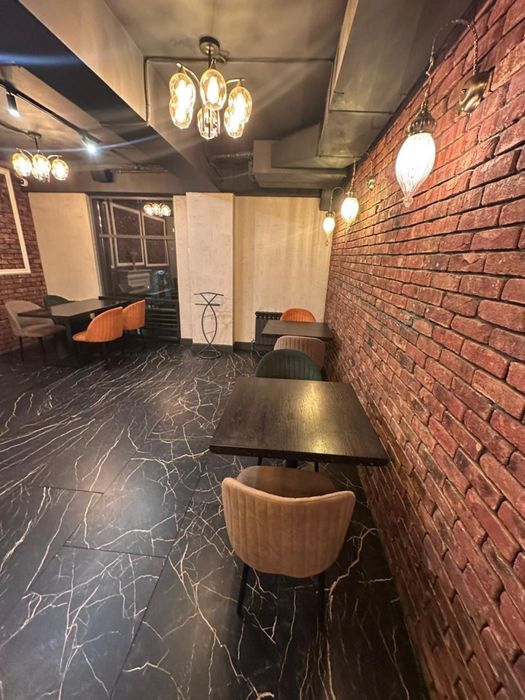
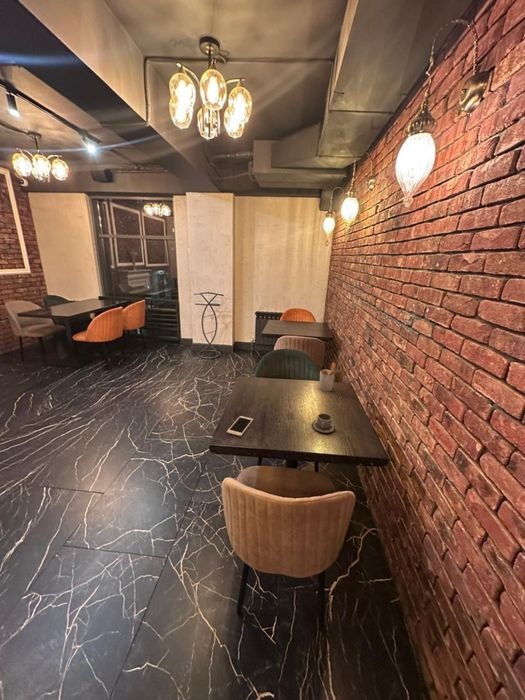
+ utensil holder (329, 378)
+ cell phone (240, 425)
+ cup (324, 422)
